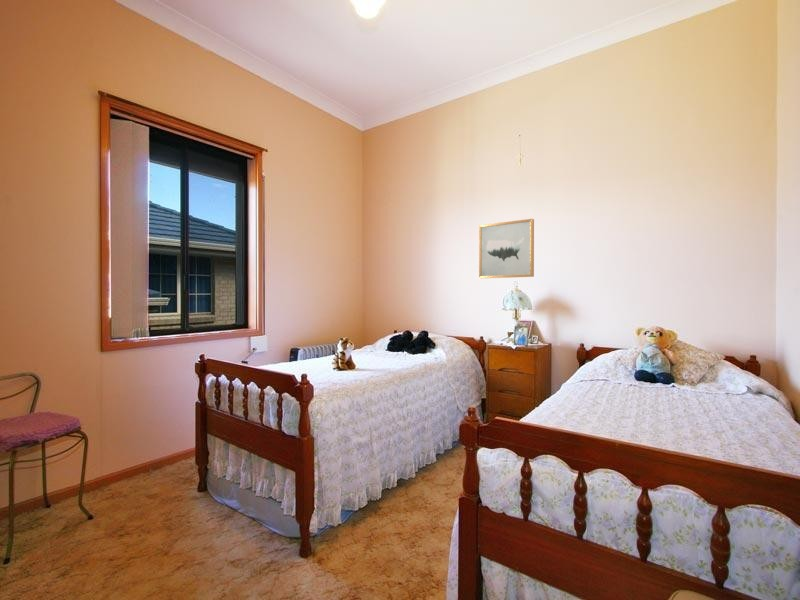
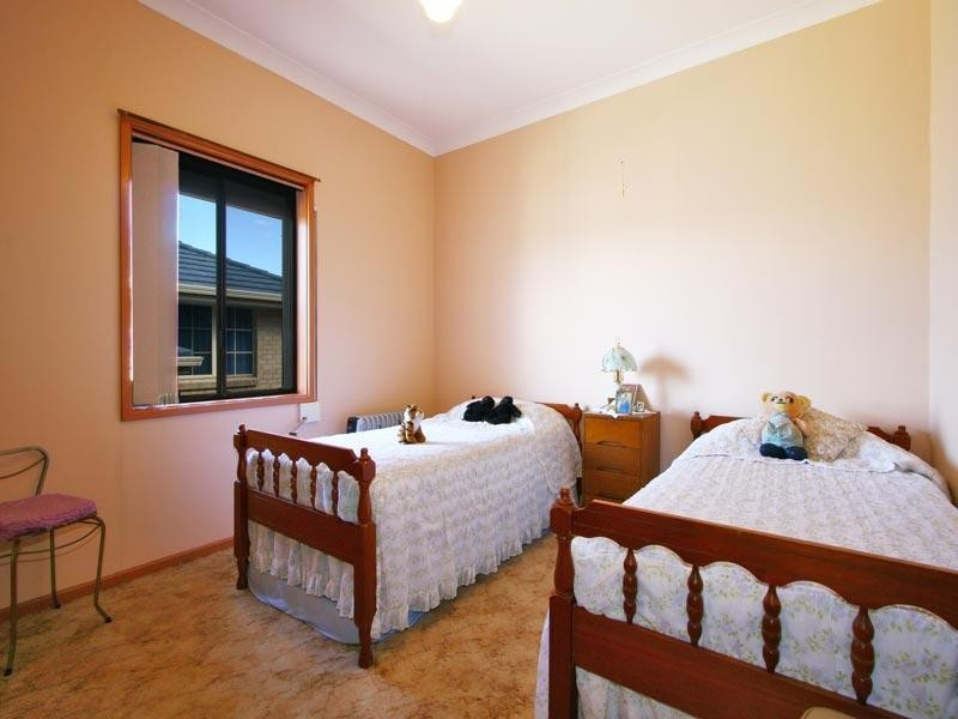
- wall art (505, 250)
